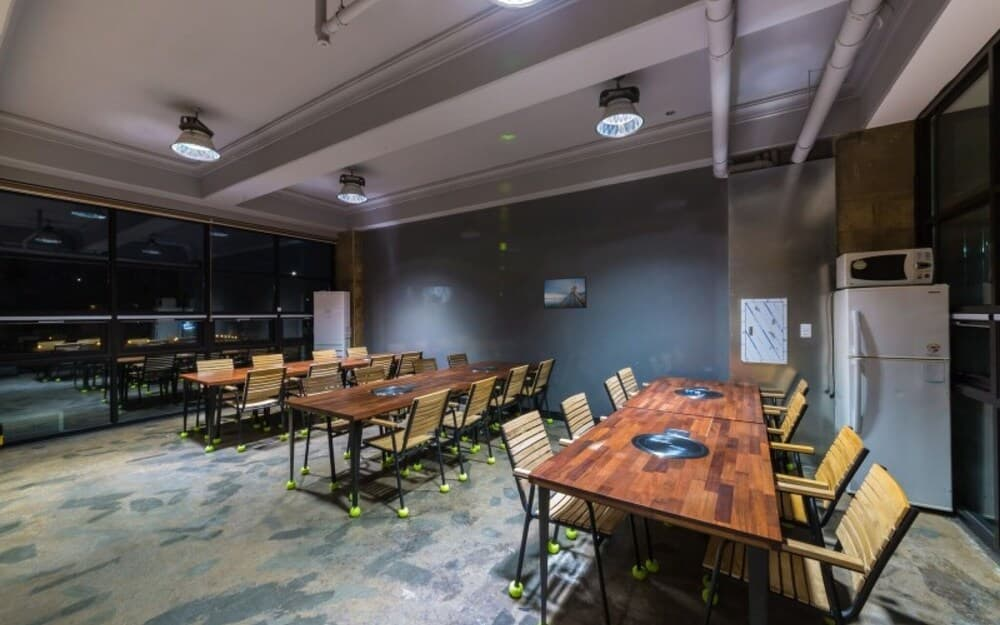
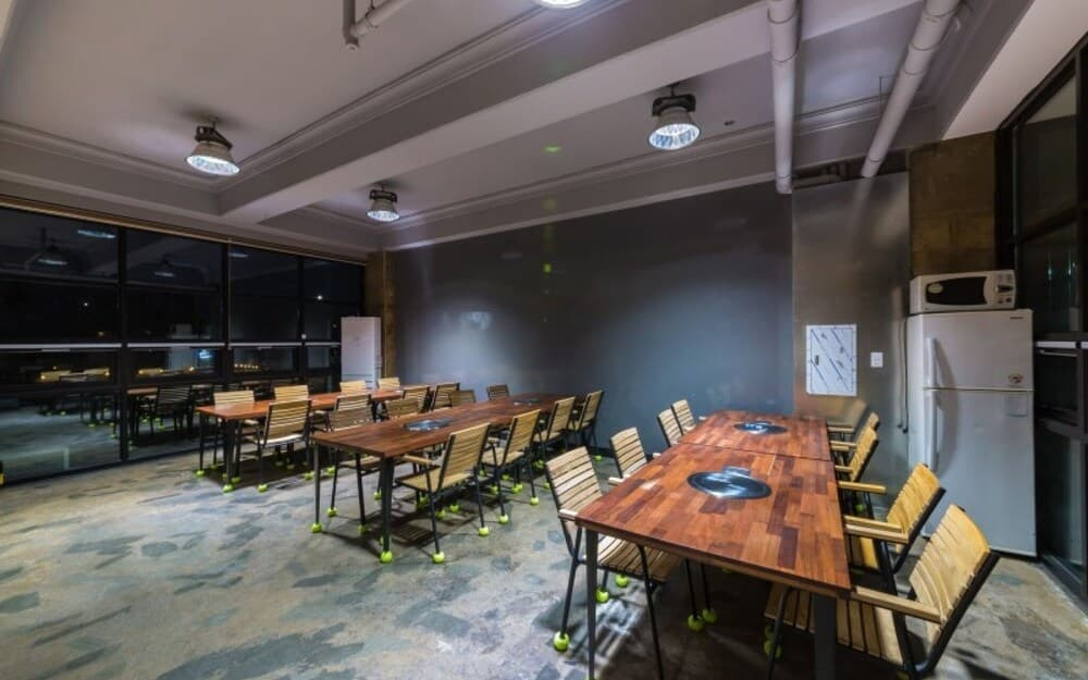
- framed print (564, 293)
